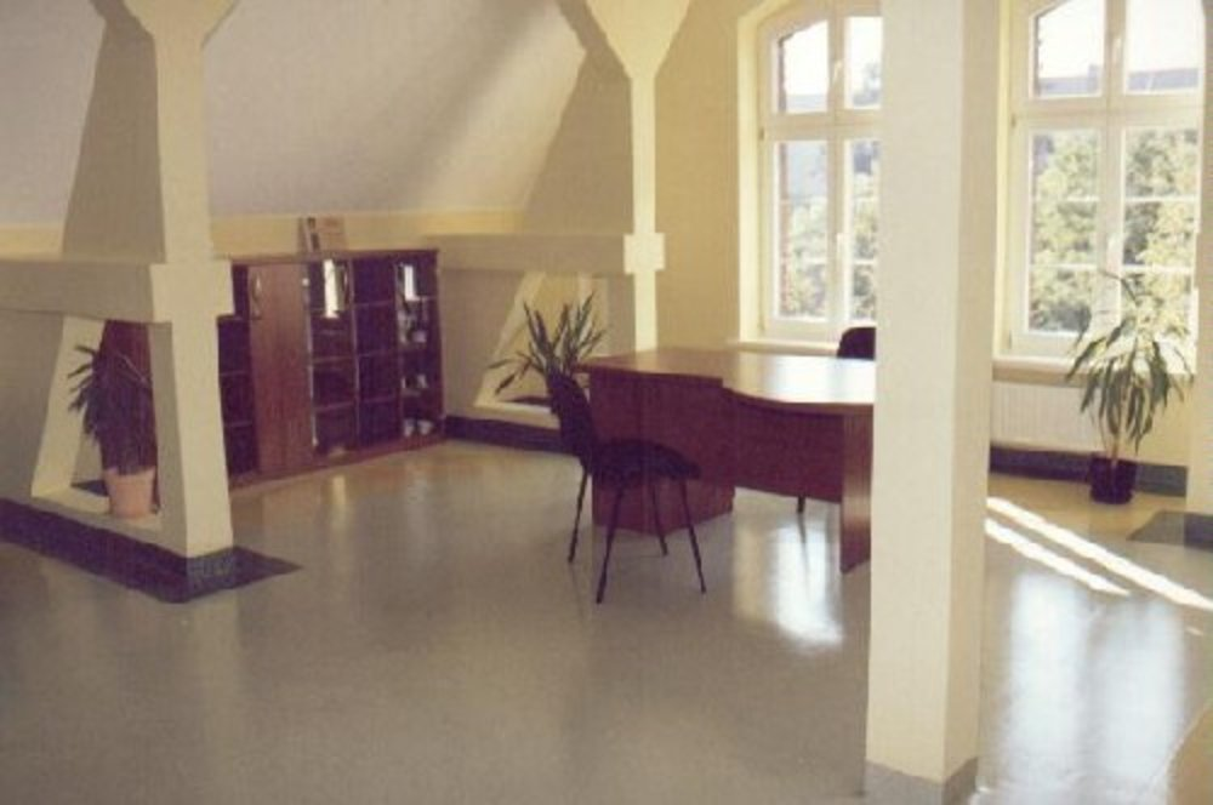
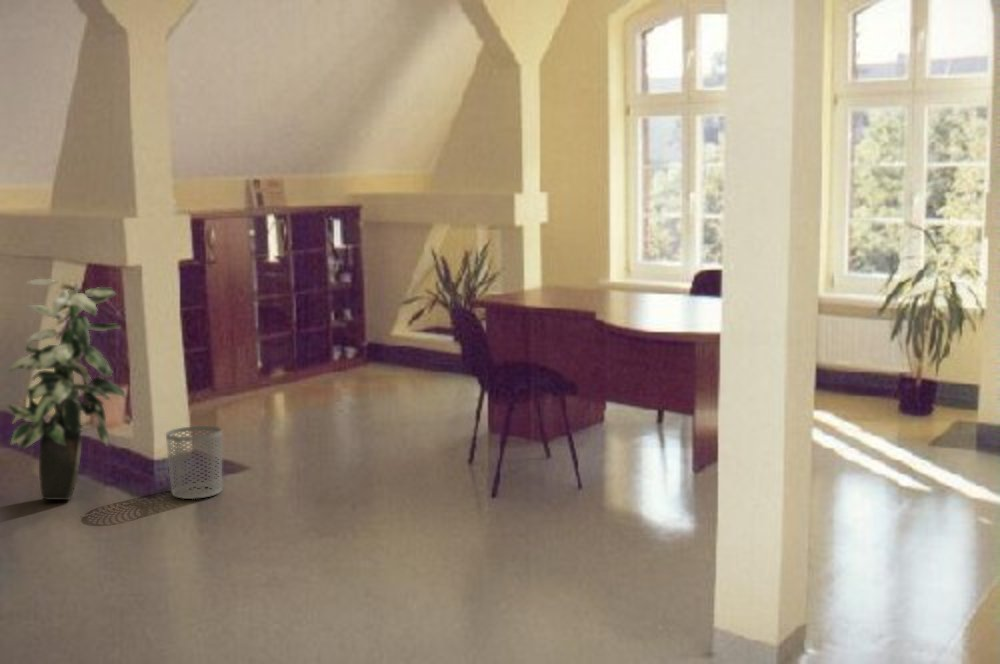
+ waste bin (195, 462)
+ indoor plant (62, 388)
